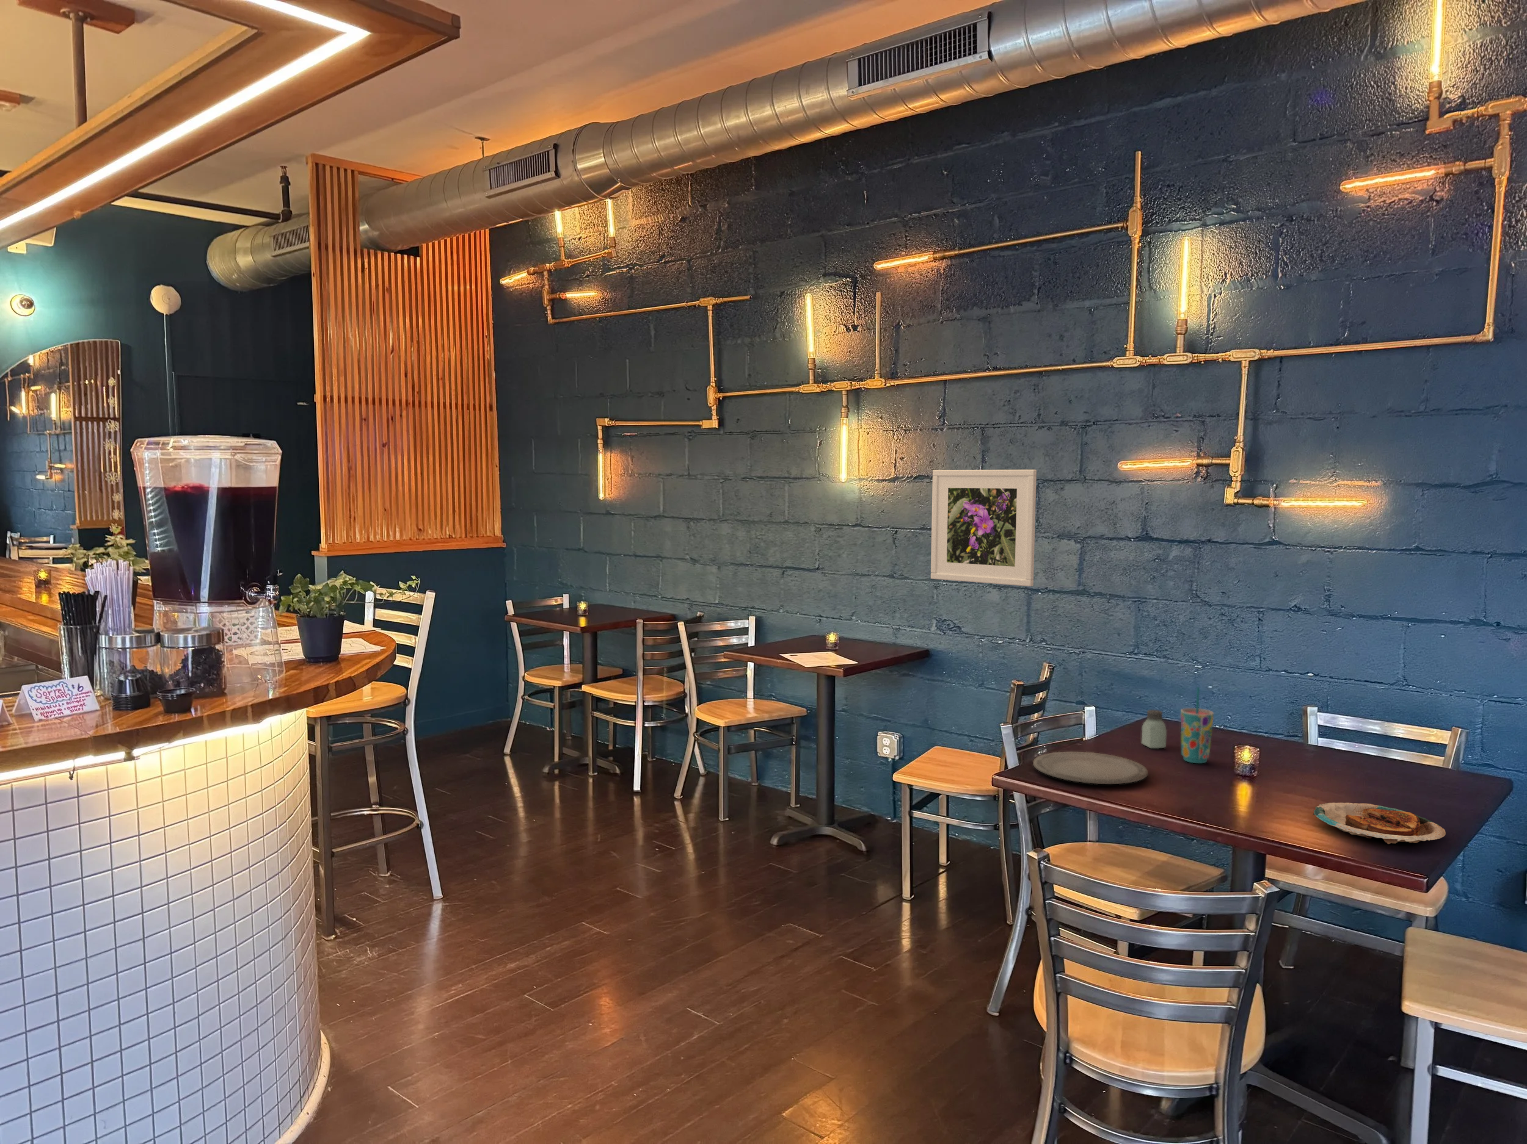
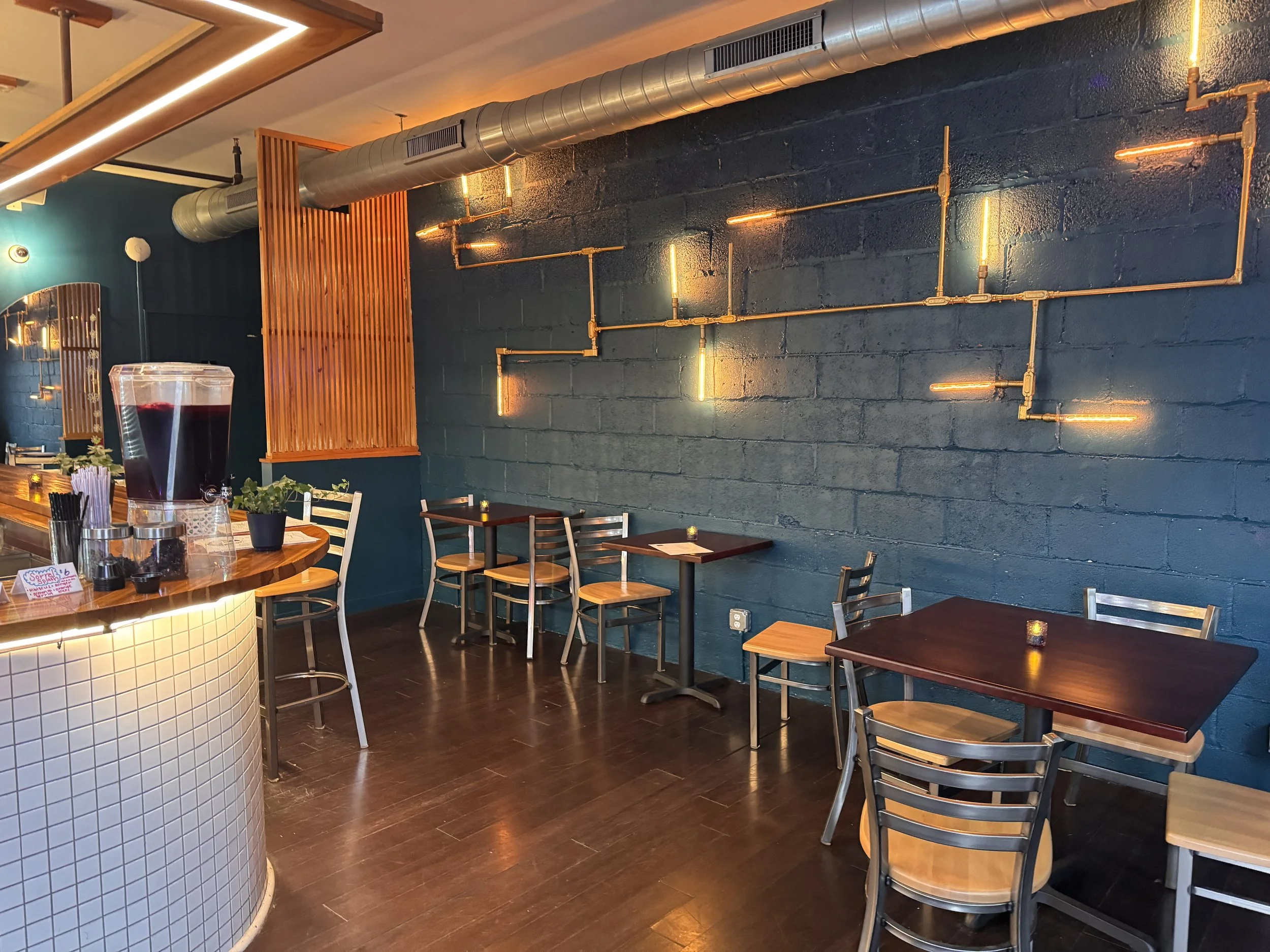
- plate (1089, 769)
- saltshaker (1154, 728)
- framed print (981, 526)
- cup (1196, 723)
- plate (1378, 821)
